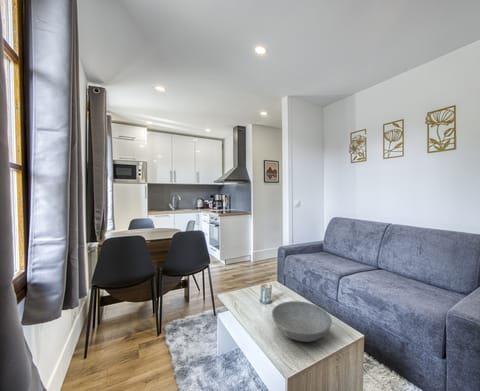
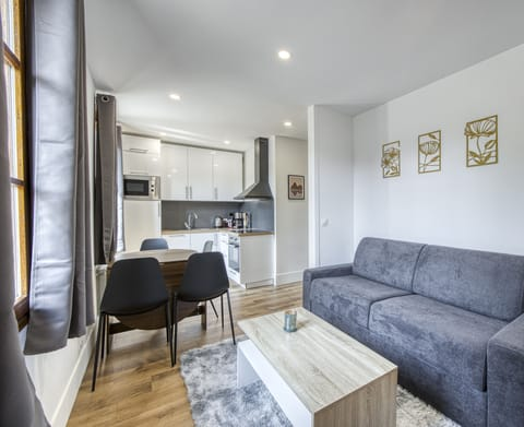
- bowl (301, 323)
